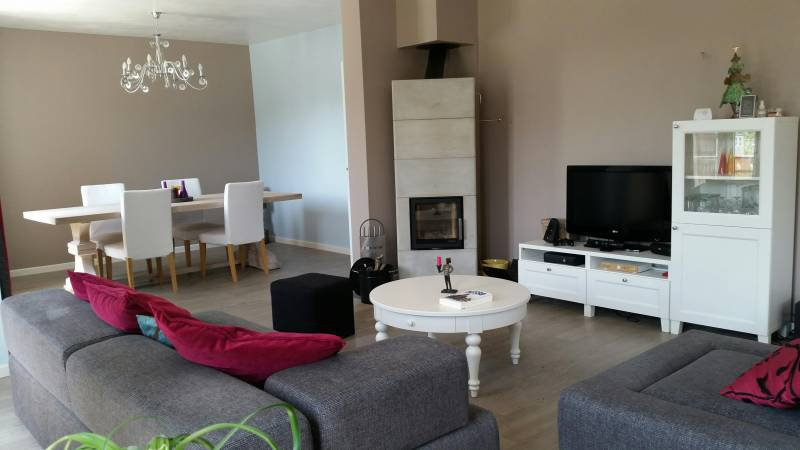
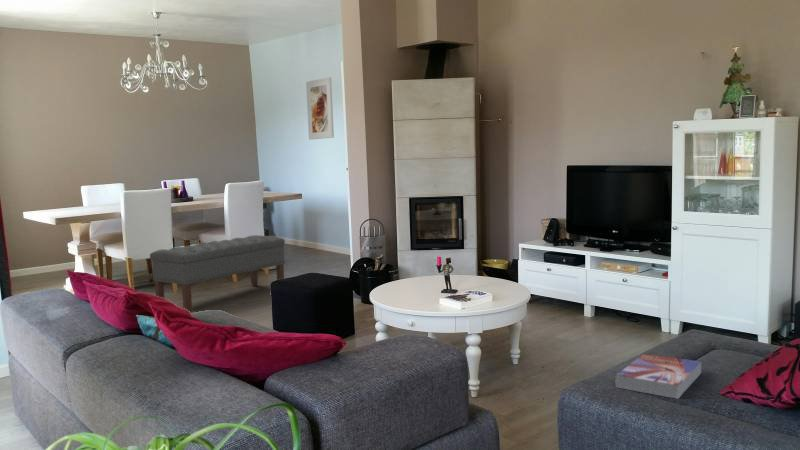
+ textbook (659, 374)
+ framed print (319, 109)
+ bench (222, 270)
